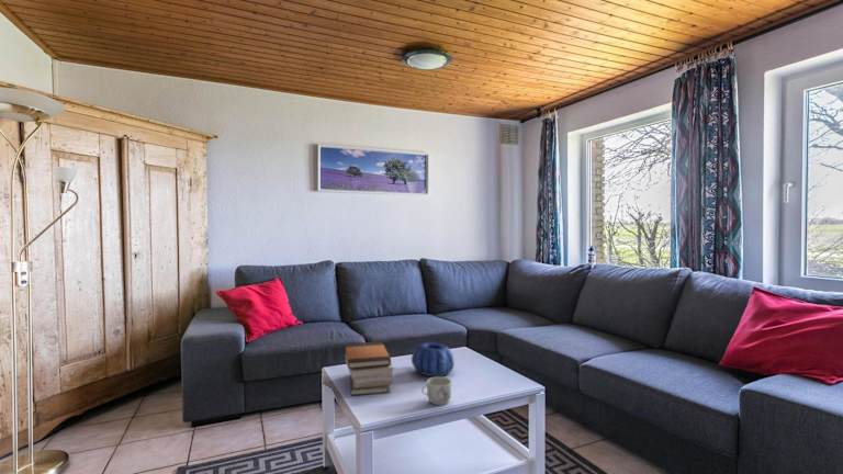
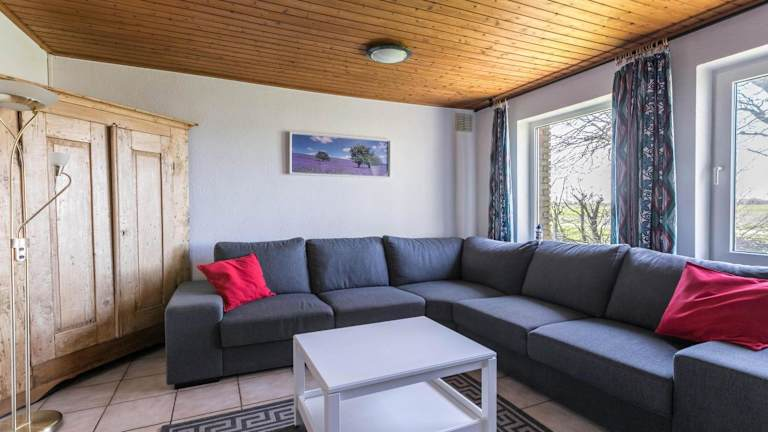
- mug (436, 392)
- decorative bowl (432, 358)
- book stack (368, 366)
